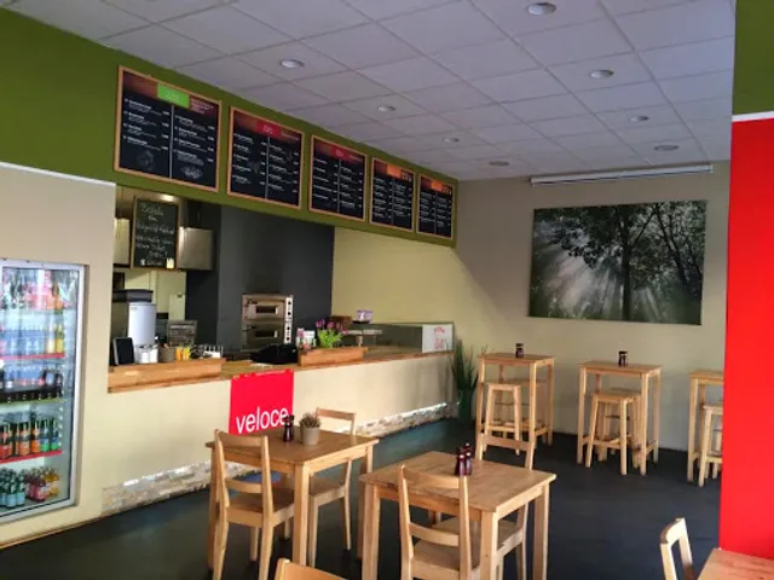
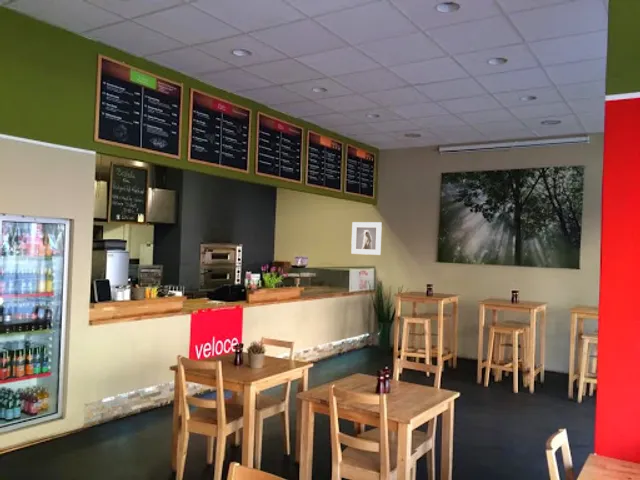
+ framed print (366, 238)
